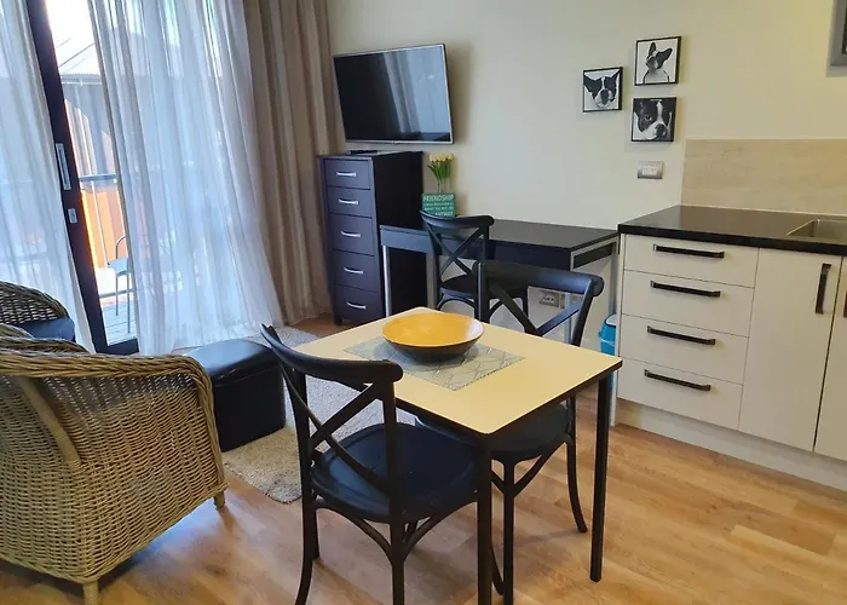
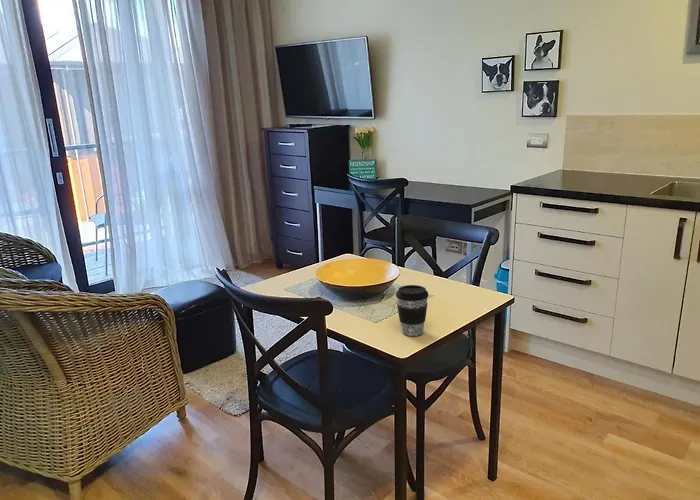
+ coffee cup (412, 310)
